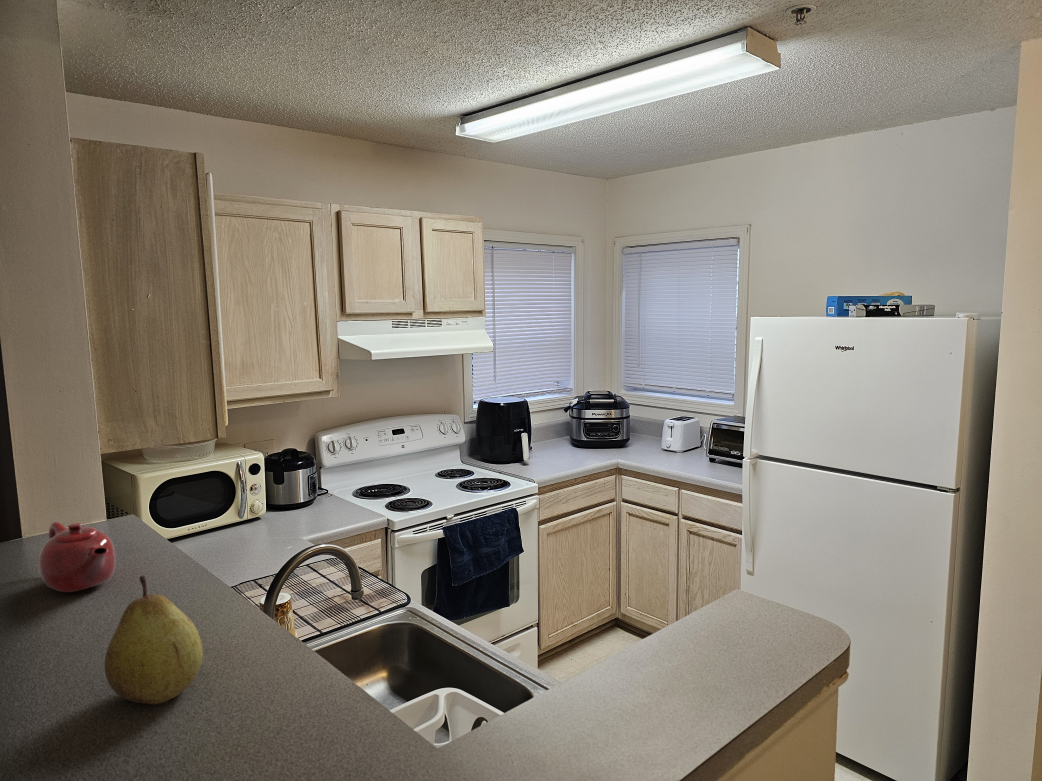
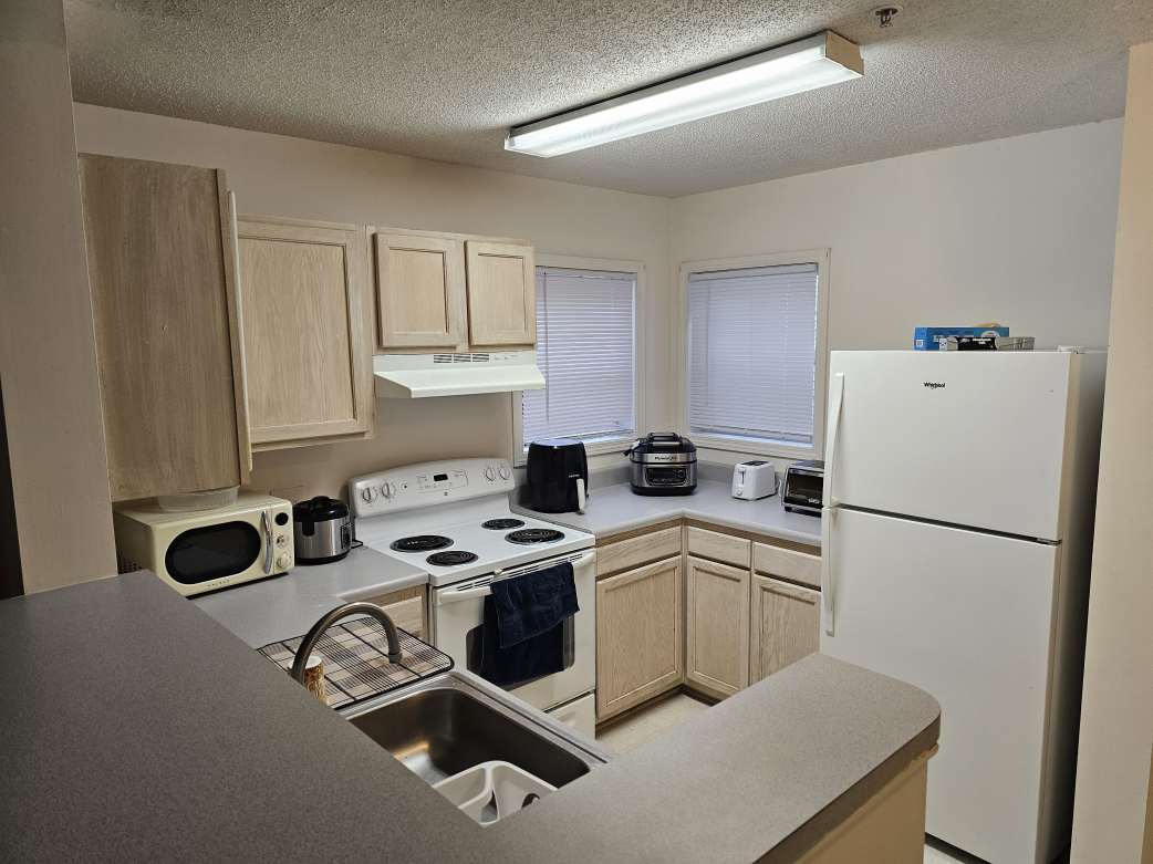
- teapot (76, 554)
- fruit (153, 637)
